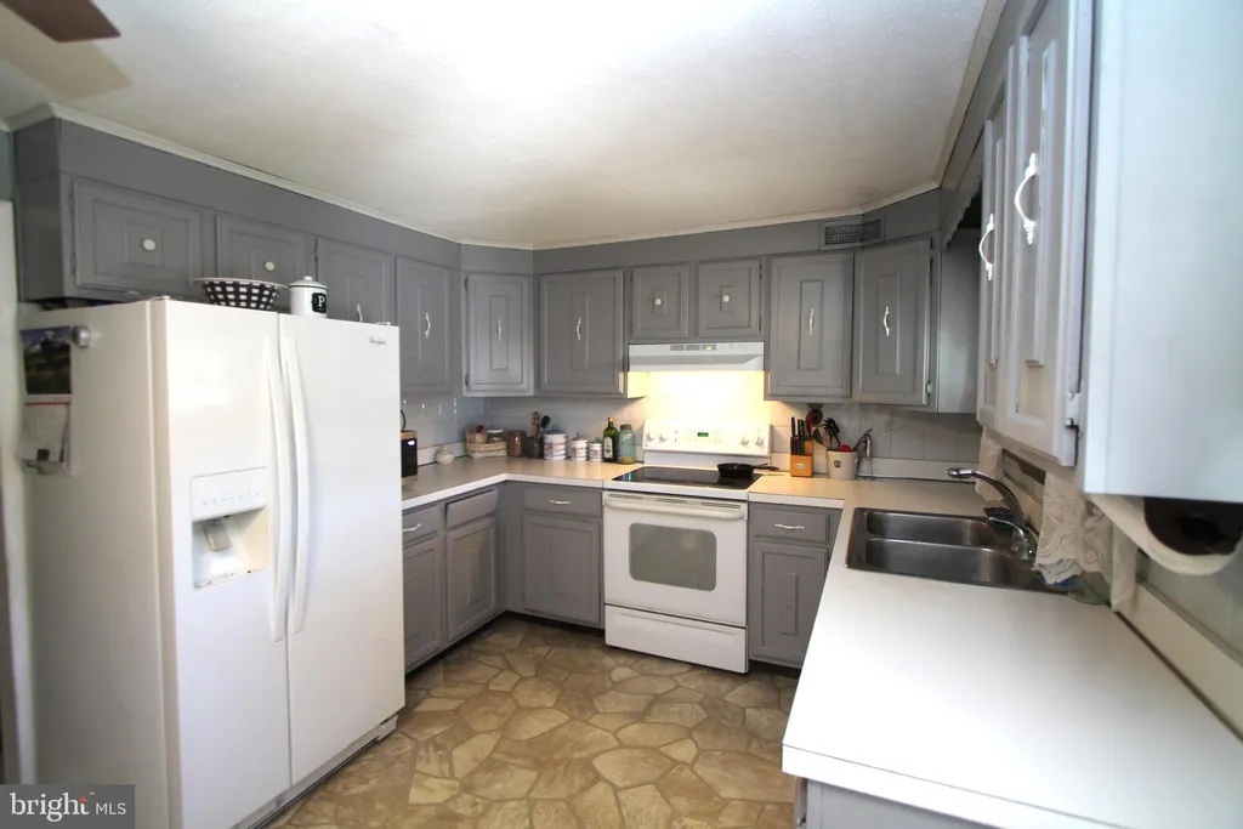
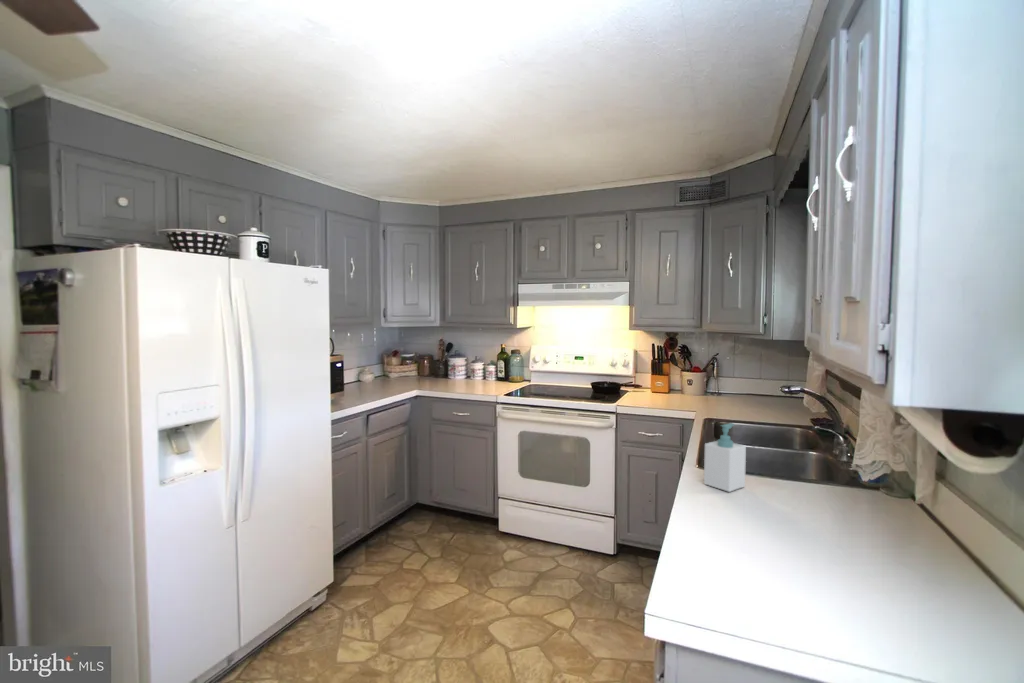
+ soap bottle (725, 455)
